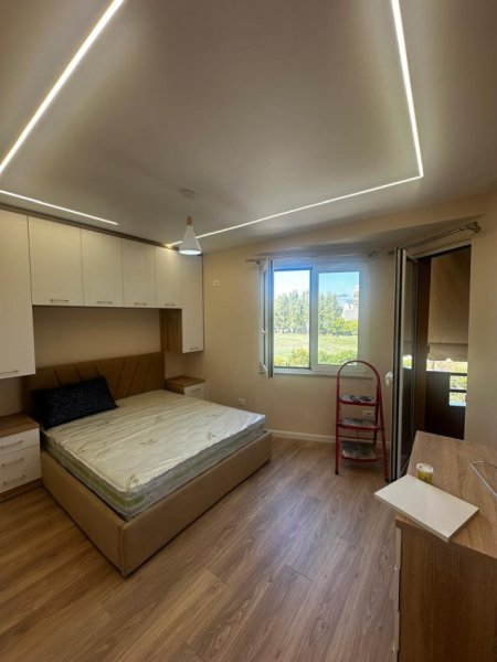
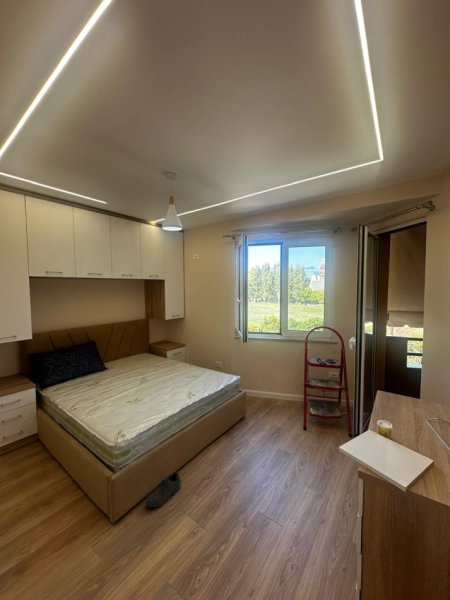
+ shoe (163, 485)
